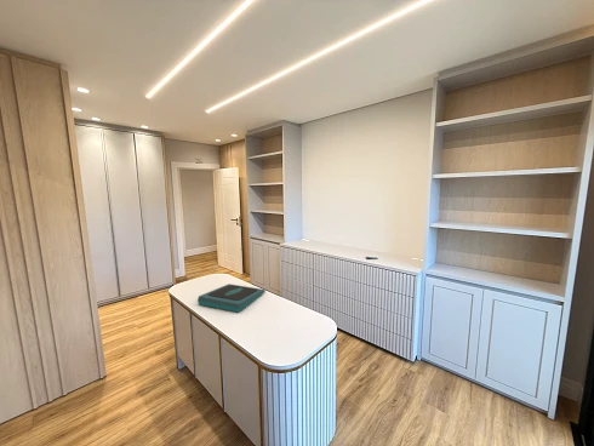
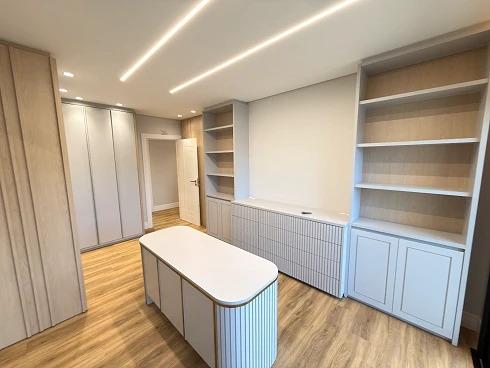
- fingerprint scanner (233, 293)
